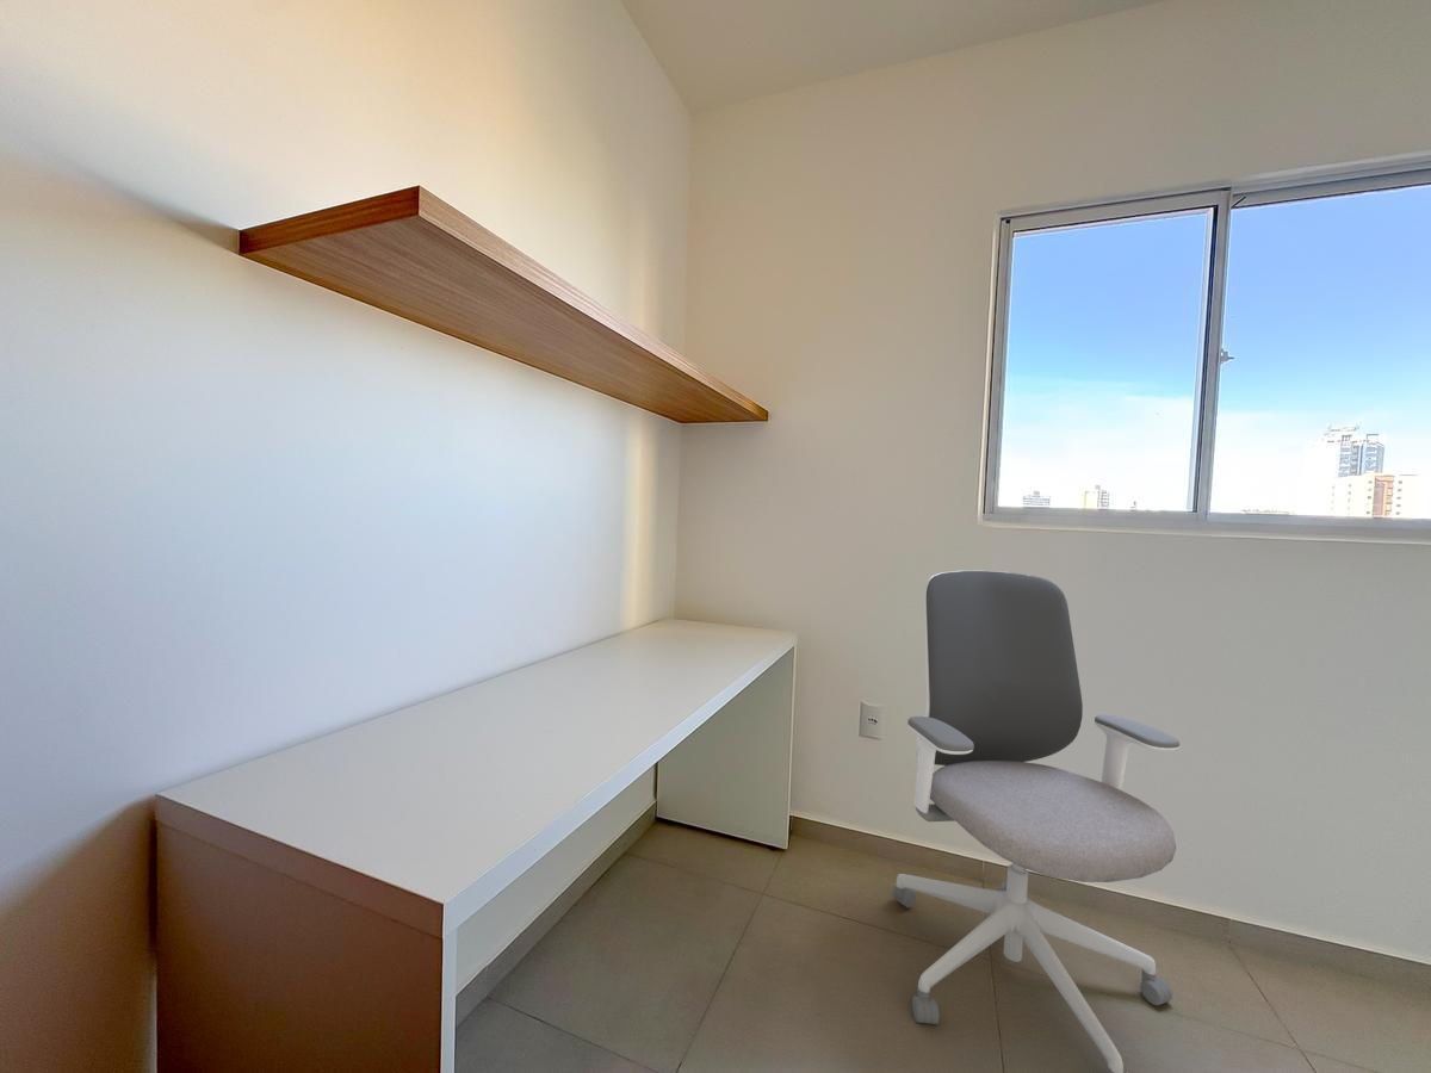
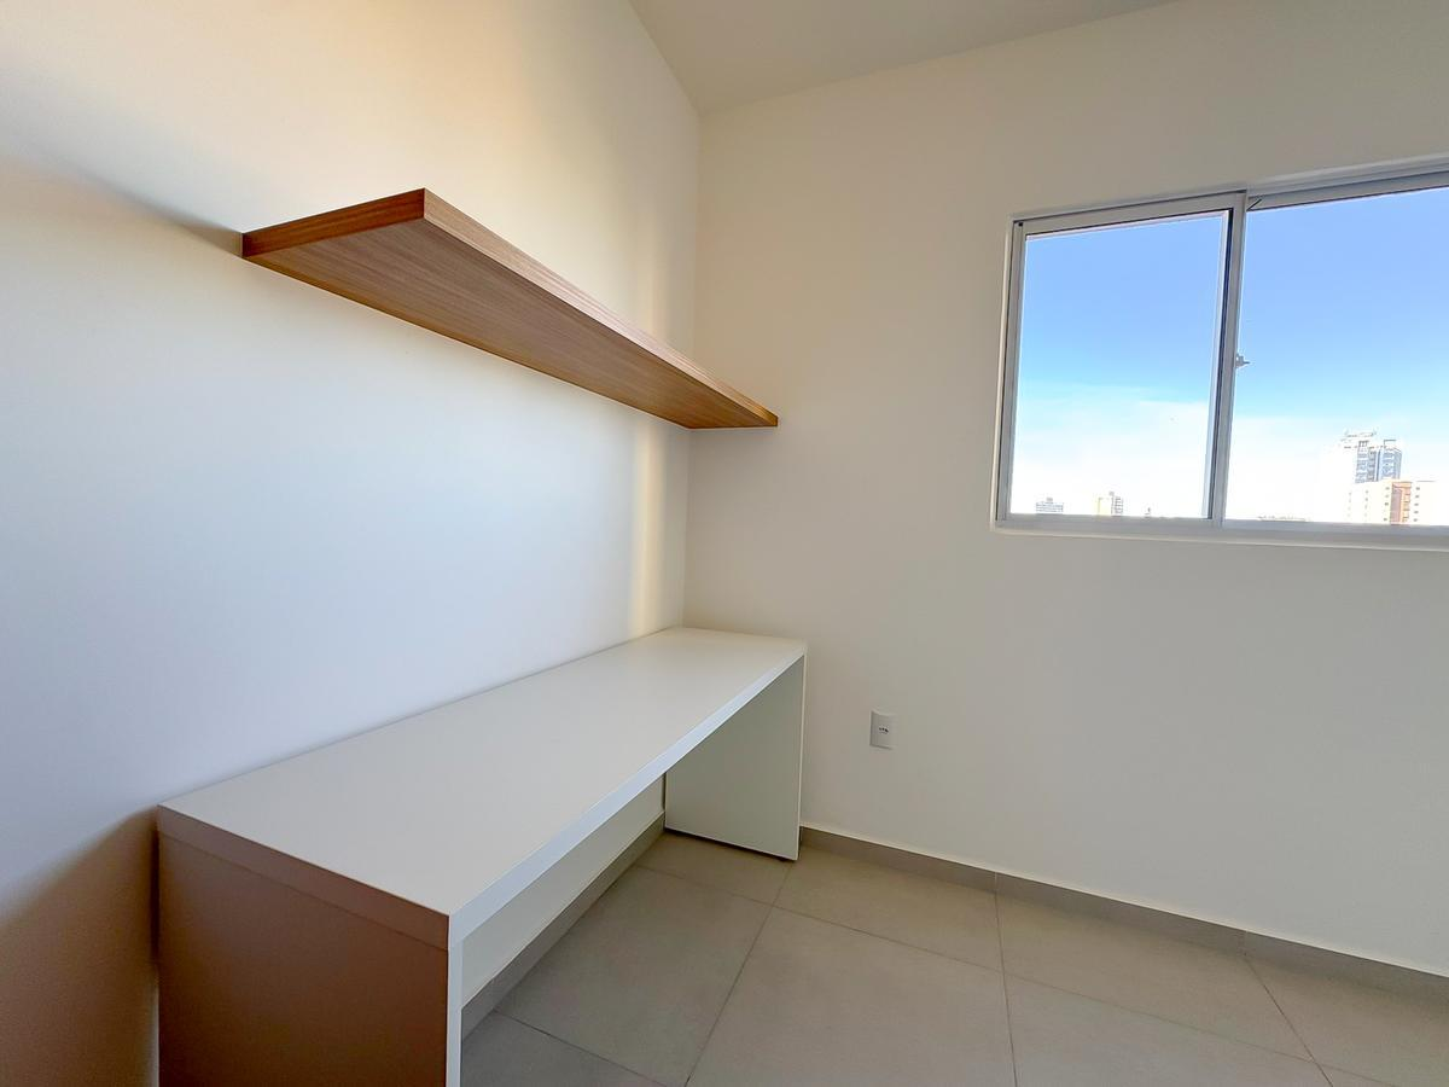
- office chair (1033, 777)
